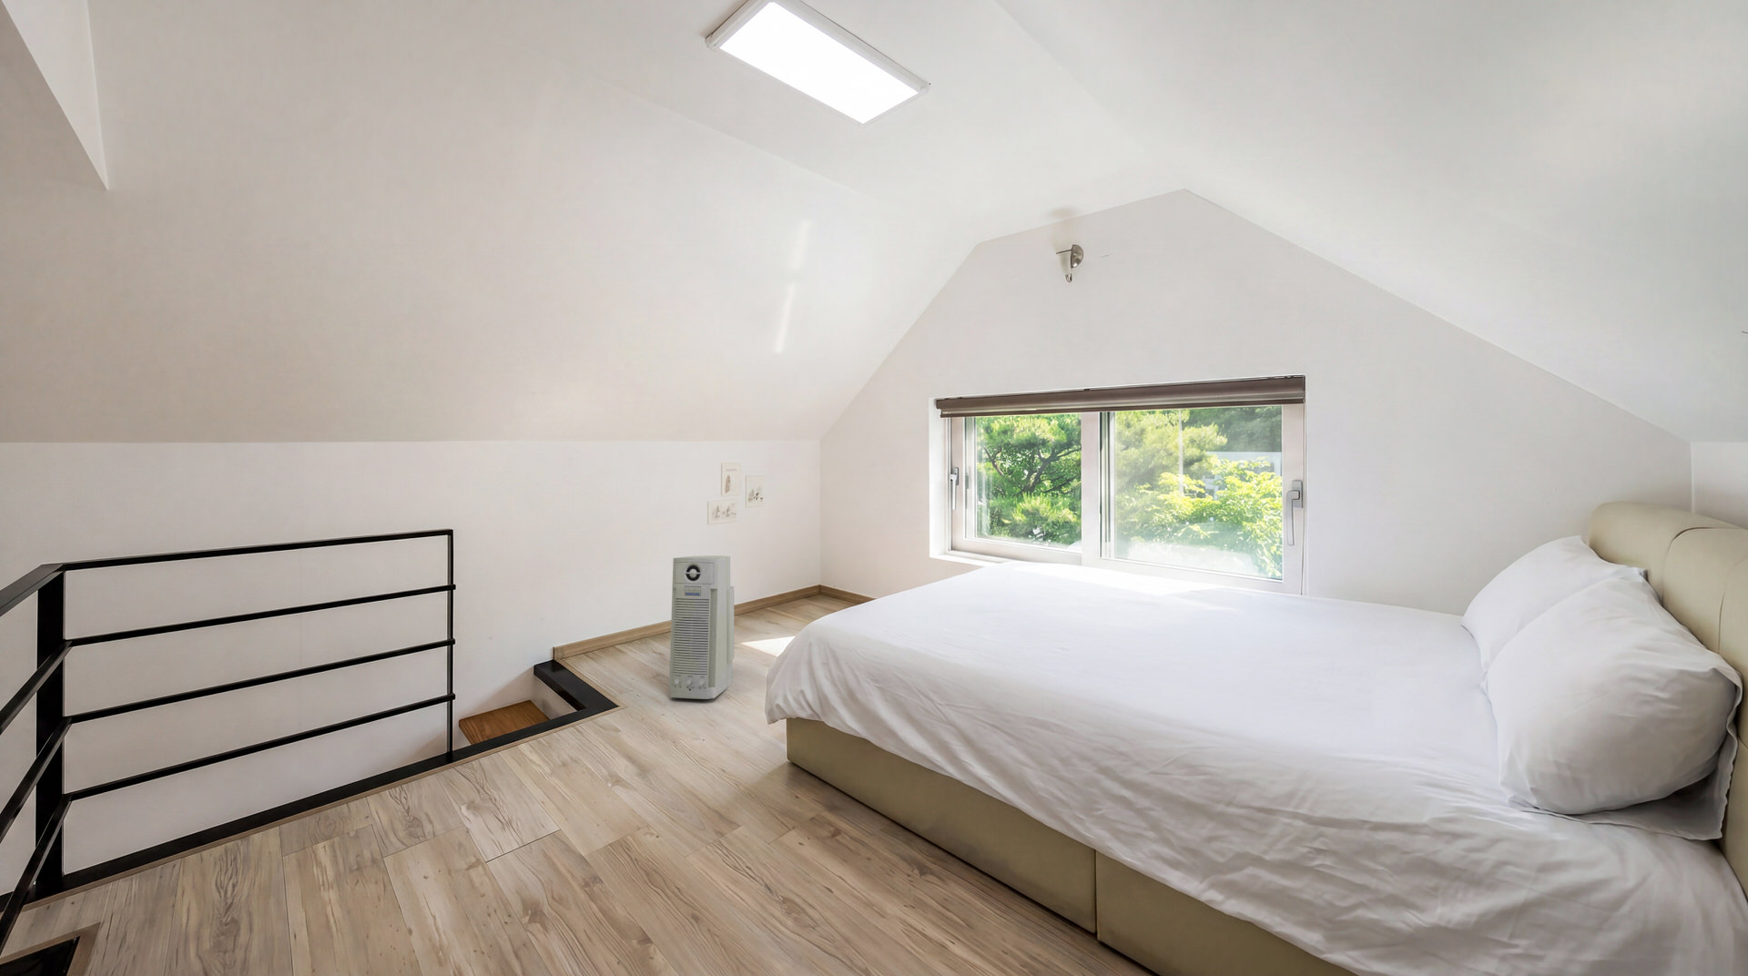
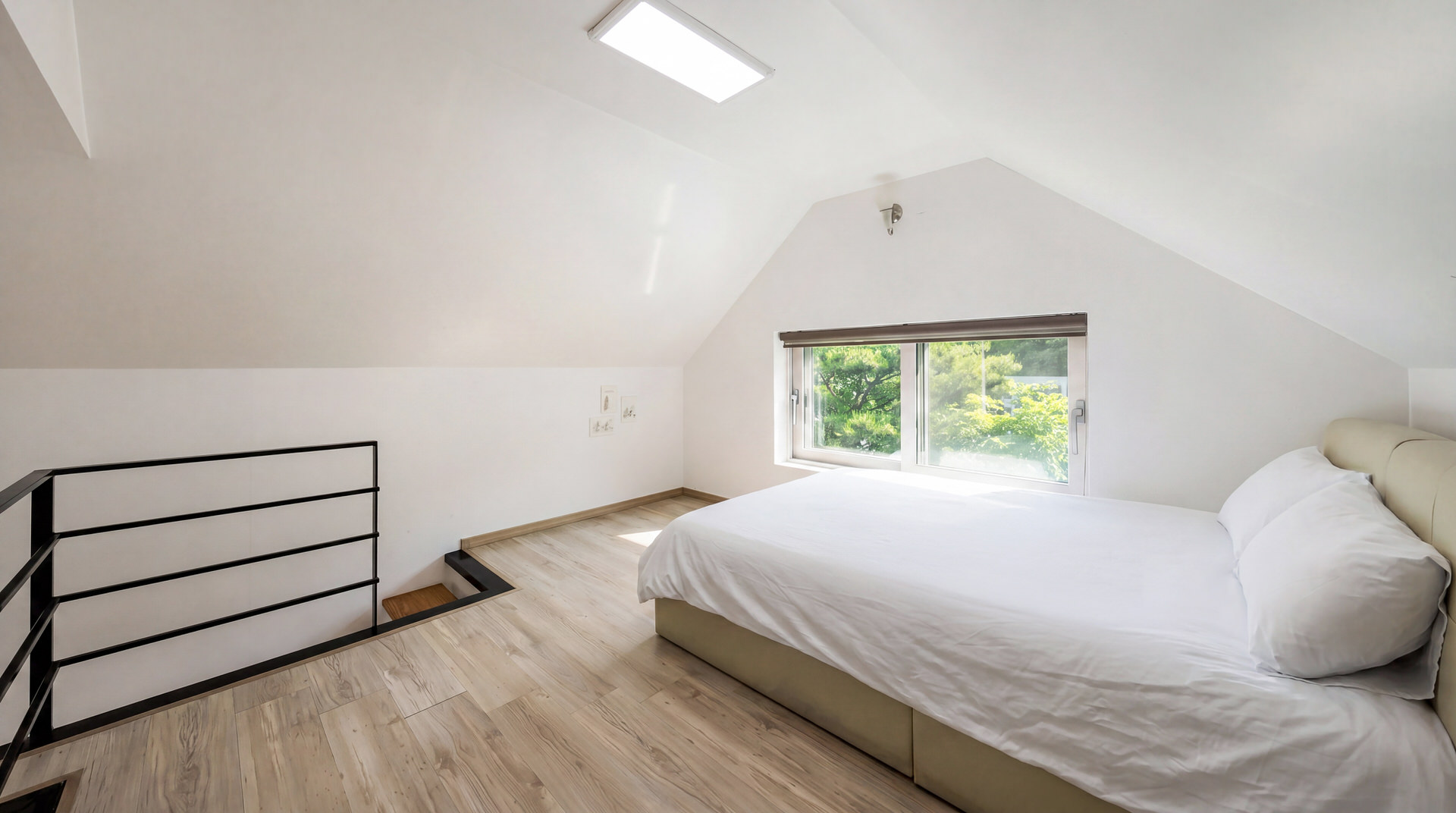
- air purifier (705, 621)
